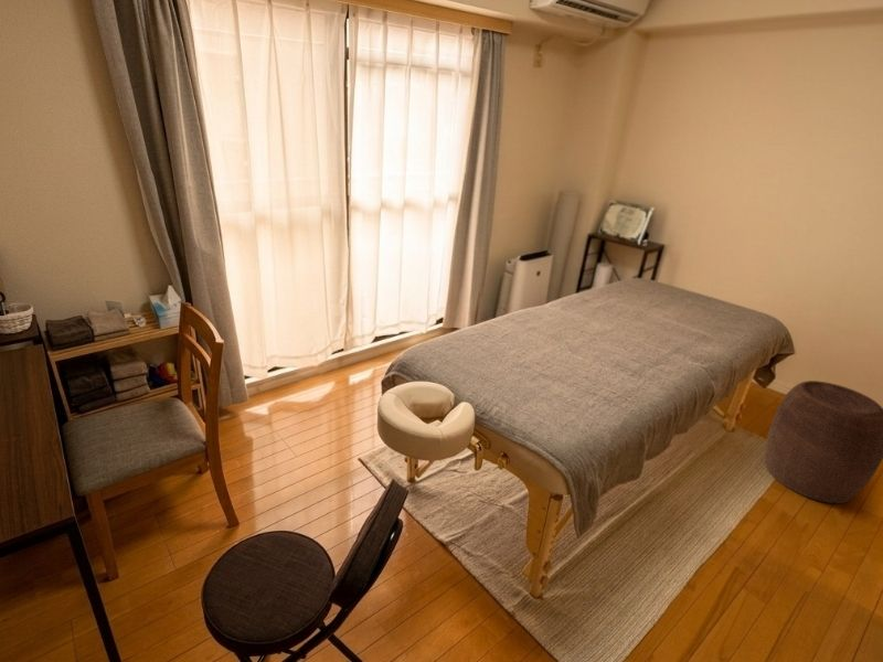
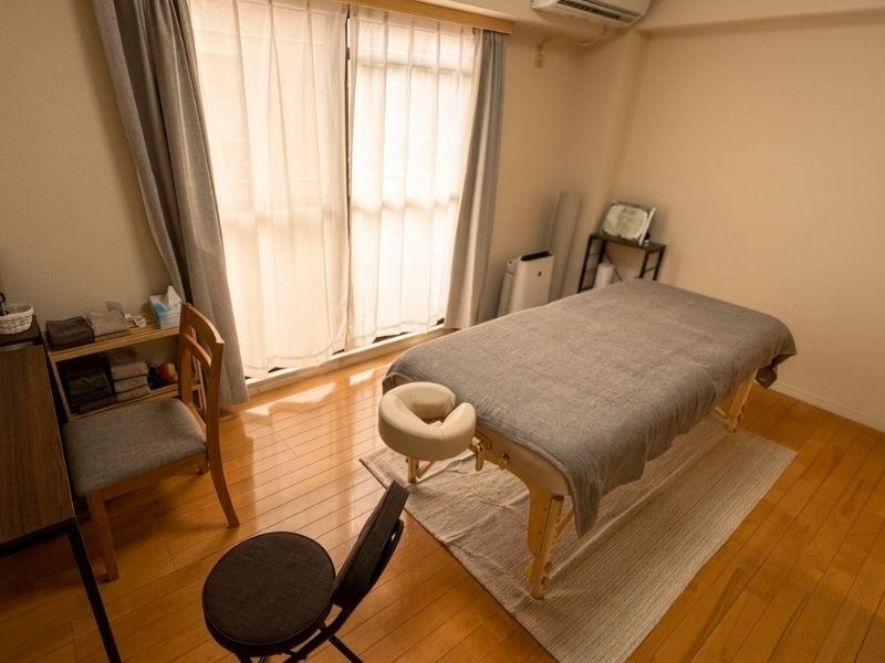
- stool (823, 438)
